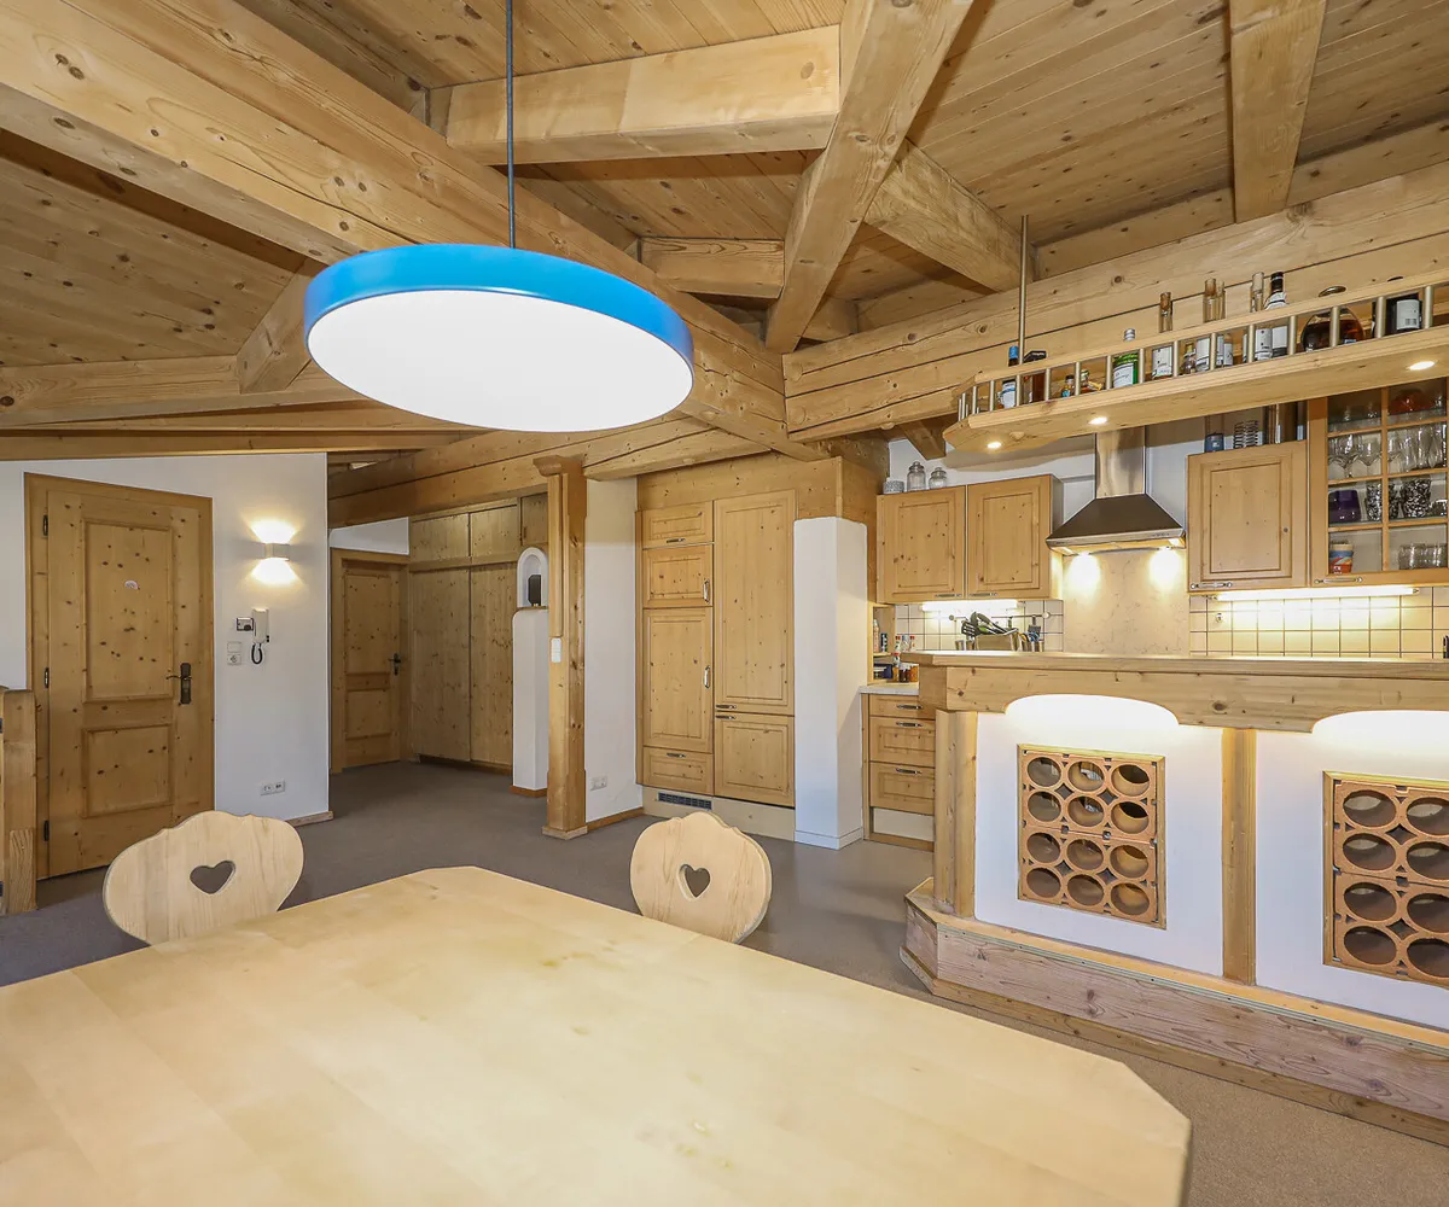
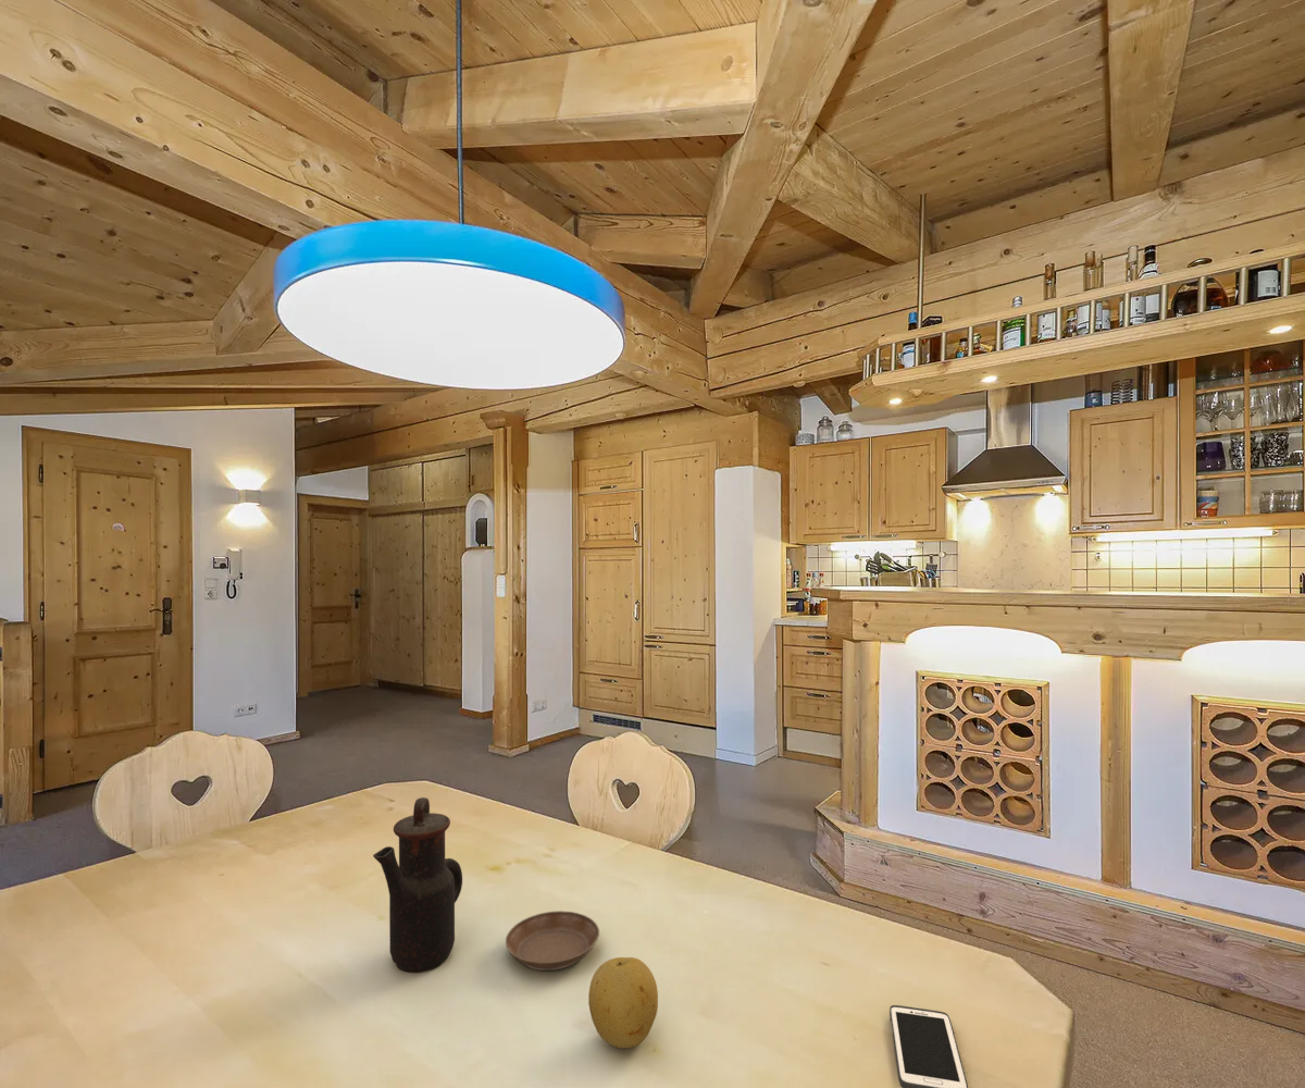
+ teapot (422, 877)
+ cell phone (925, 1048)
+ fruit (623, 999)
+ saucer (552, 942)
